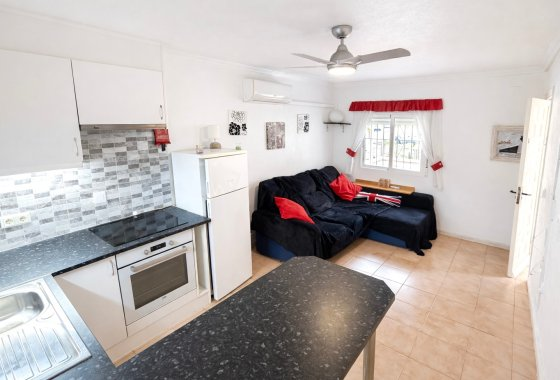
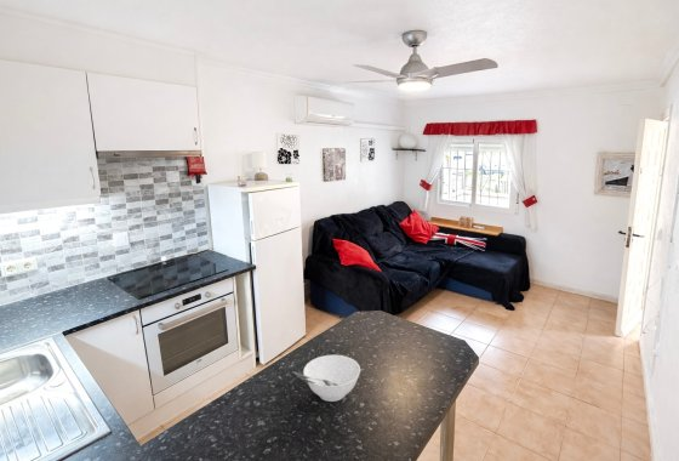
+ bowl (326, 377)
